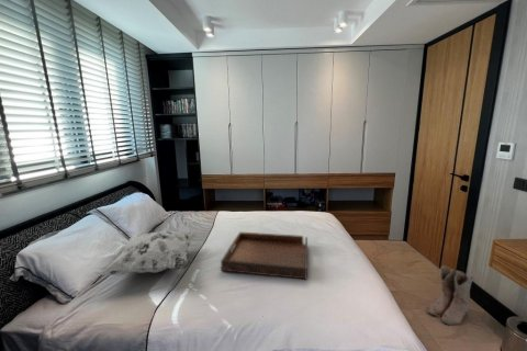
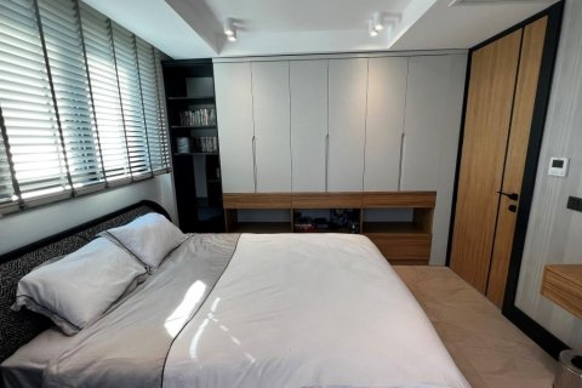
- decorative pillow (156, 250)
- serving tray (268, 251)
- boots (450, 293)
